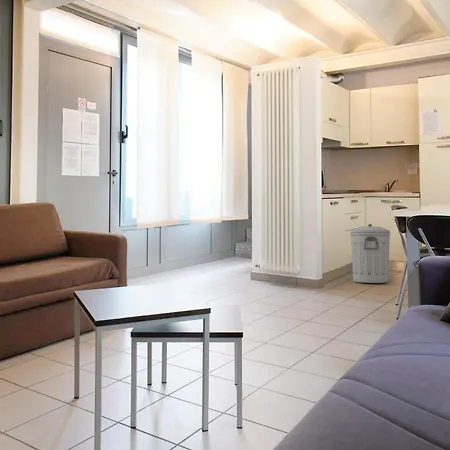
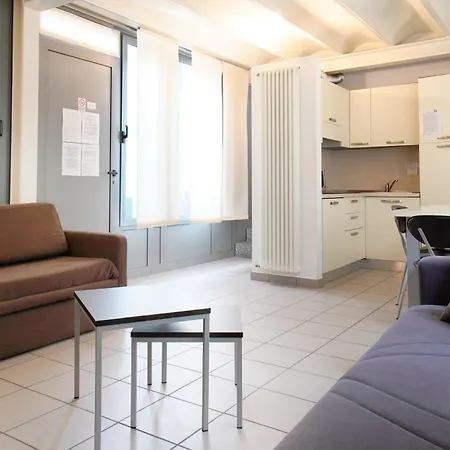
- trash can (370, 252)
